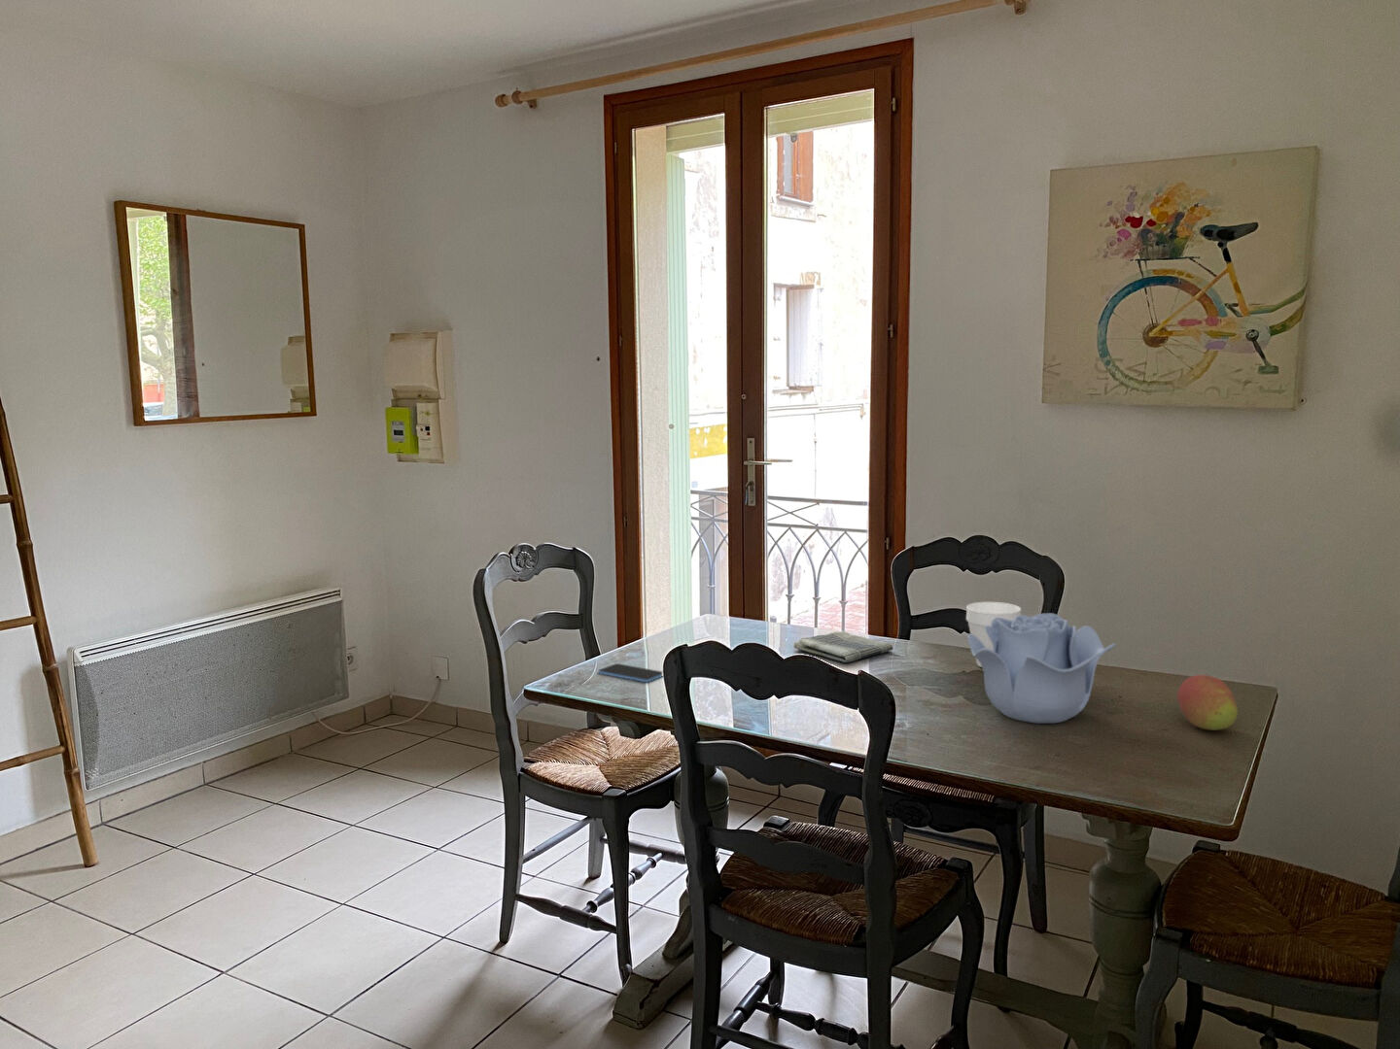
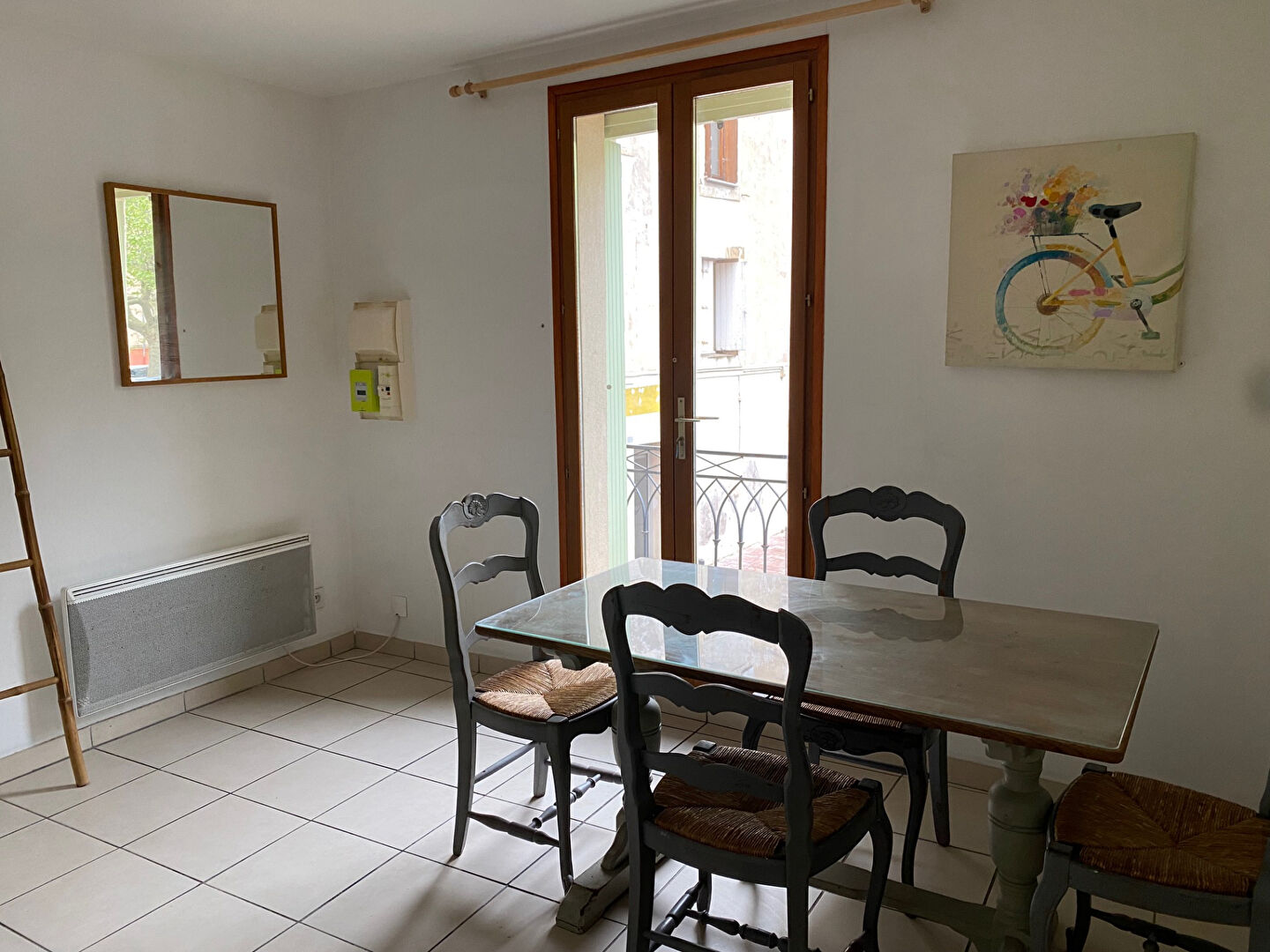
- dish towel (842, 644)
- cup (989, 637)
- smartphone (631, 672)
- decorative bowl (1041, 668)
- fruit (1207, 702)
